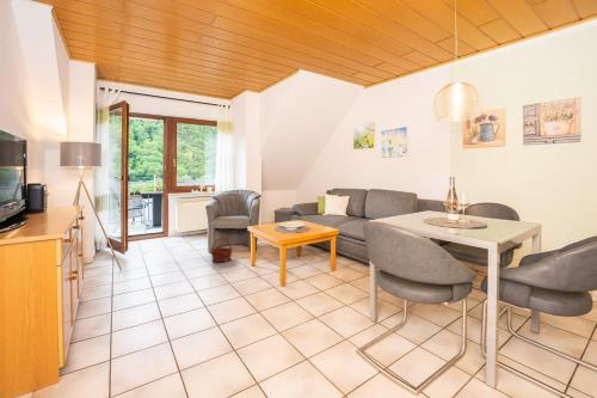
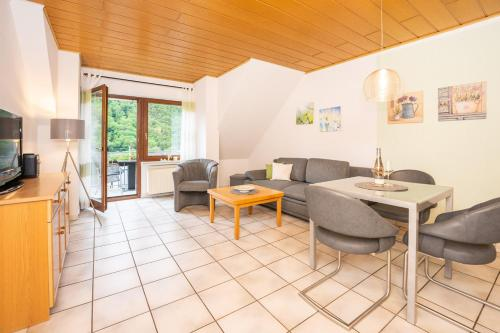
- basket (221, 249)
